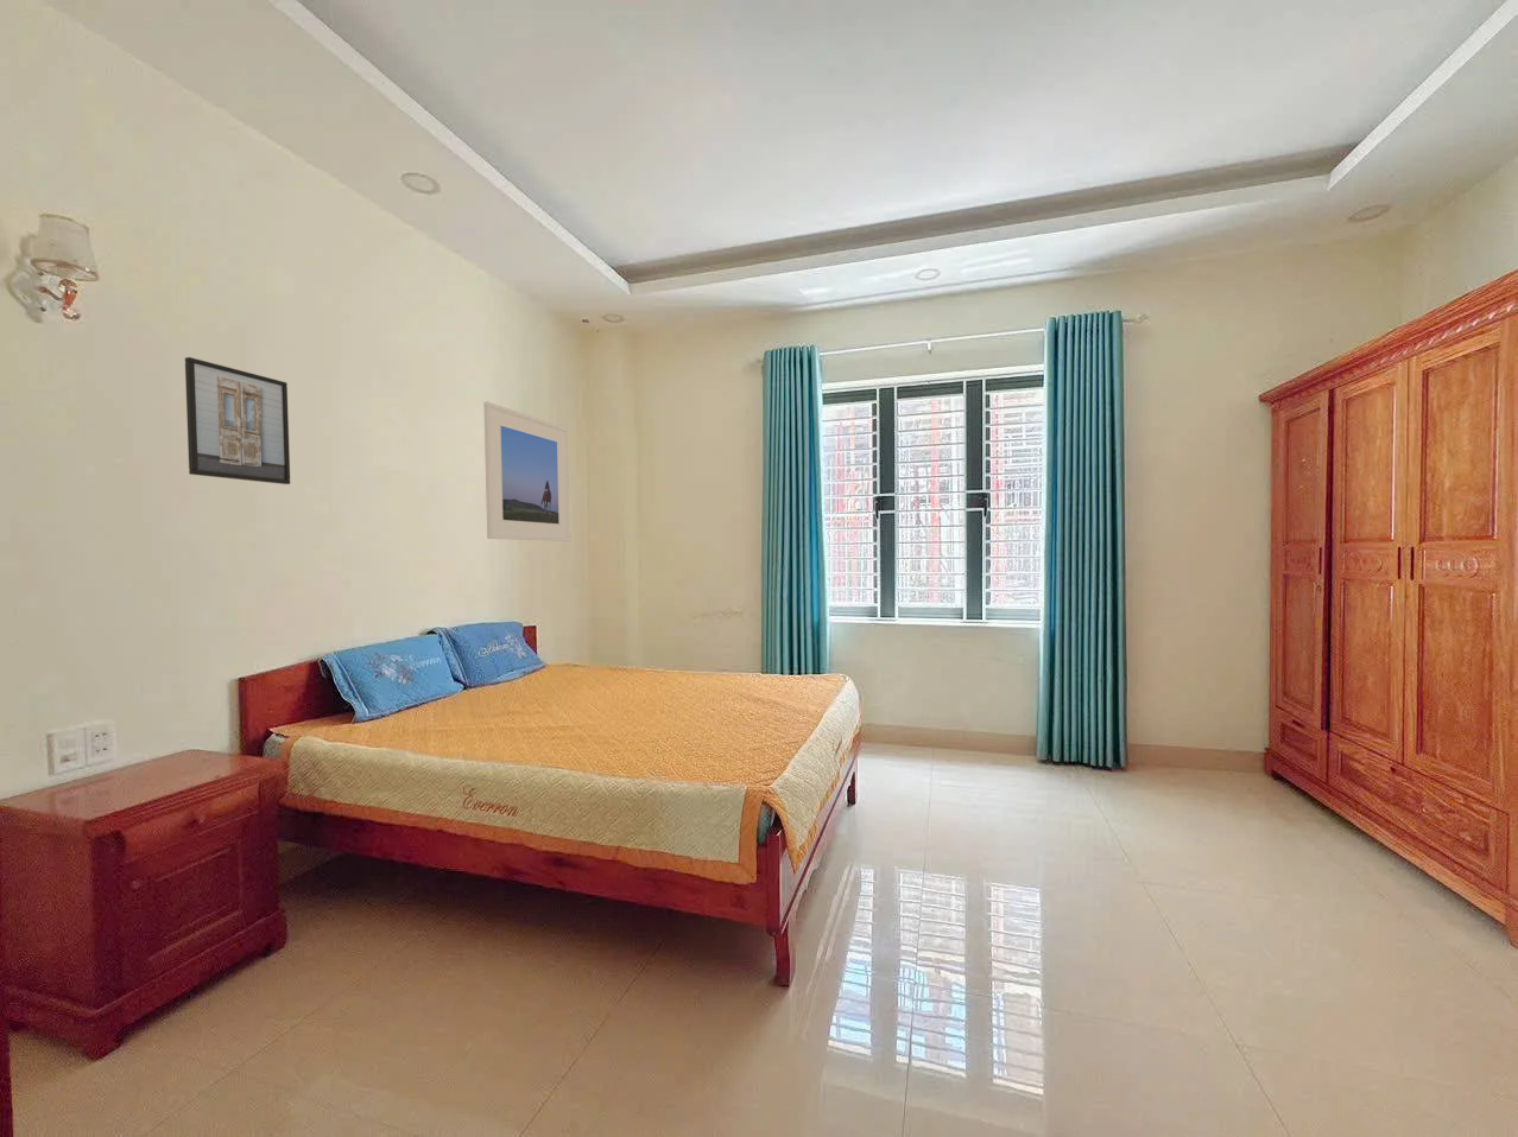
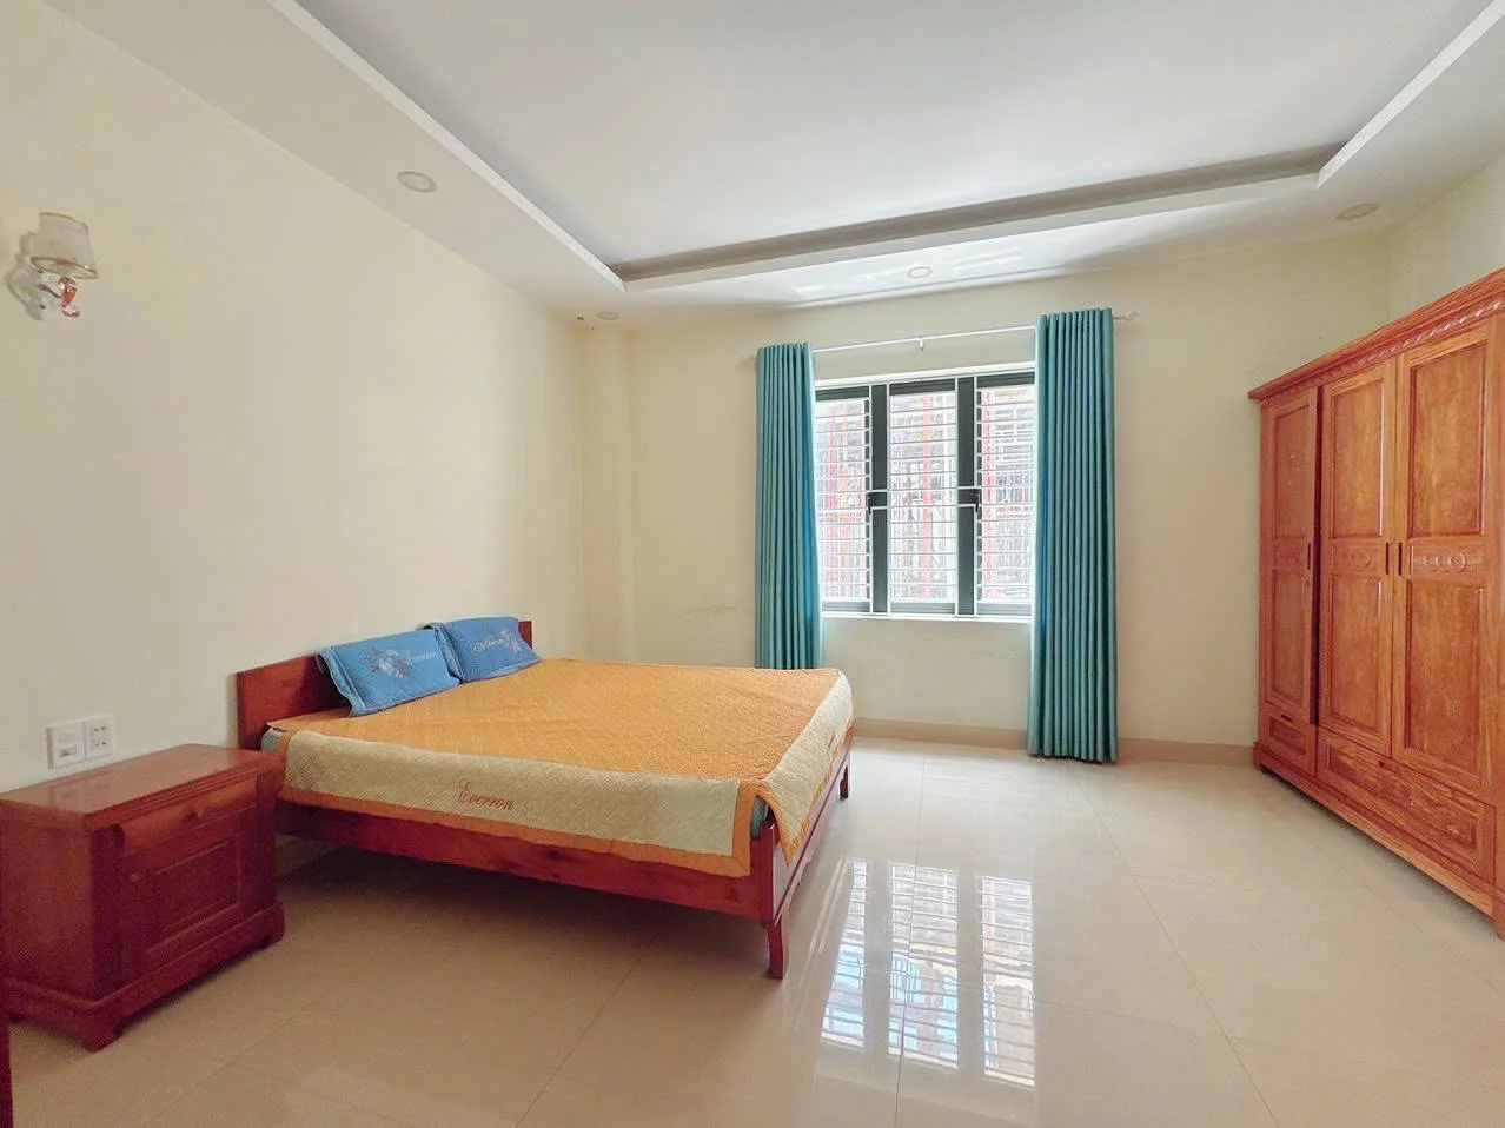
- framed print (531, 478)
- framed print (241, 425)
